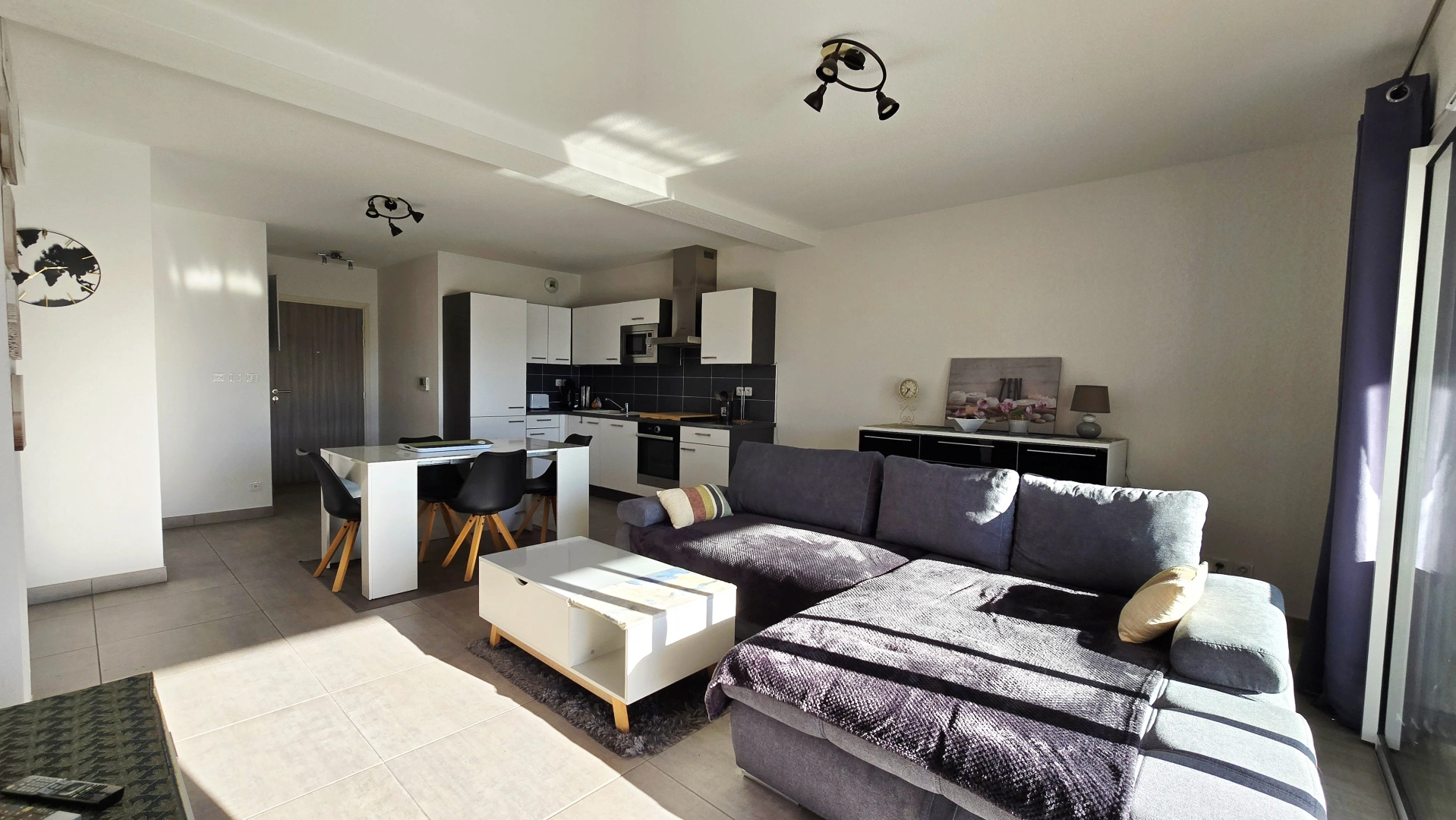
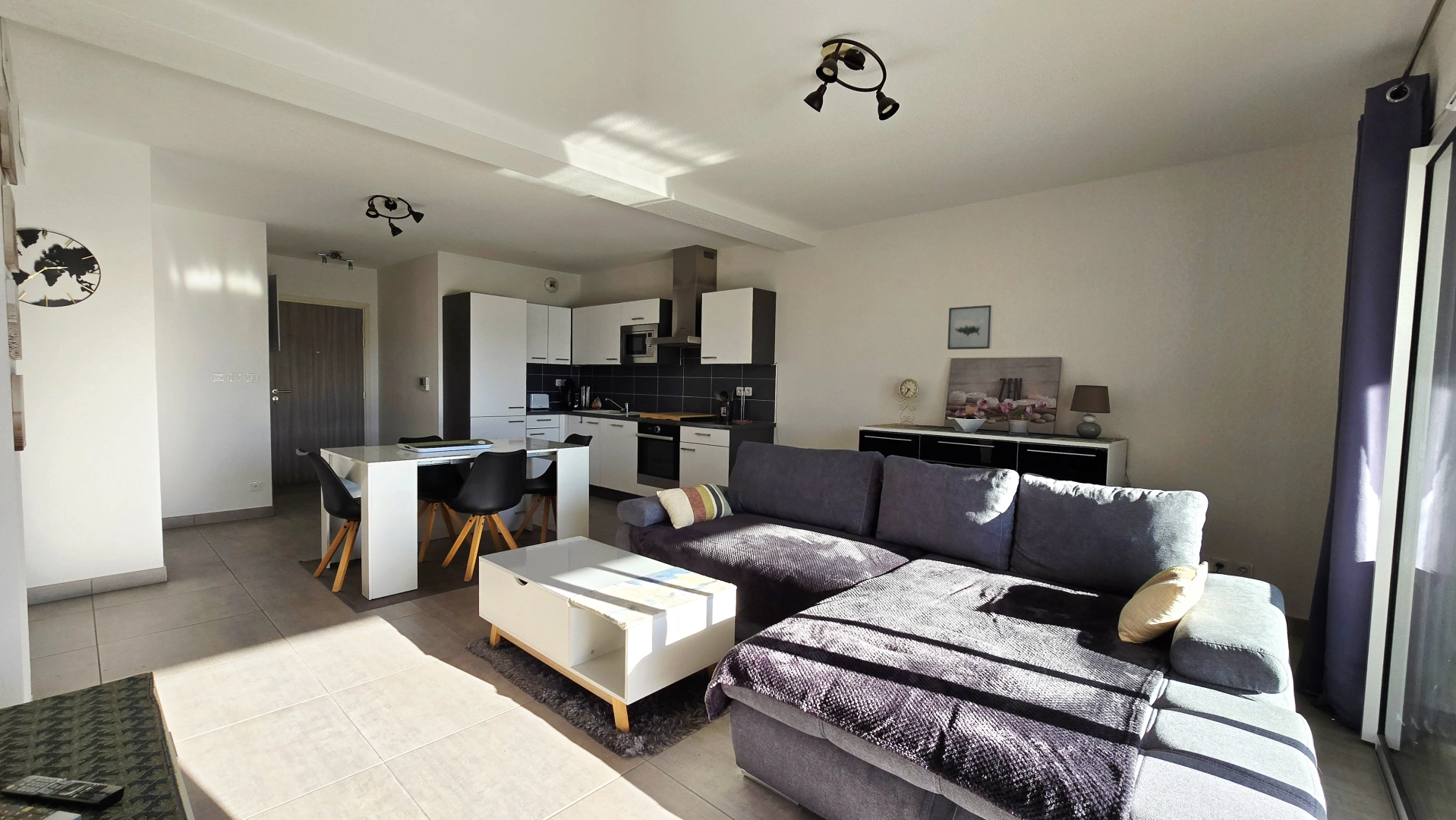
+ wall art (969, 327)
